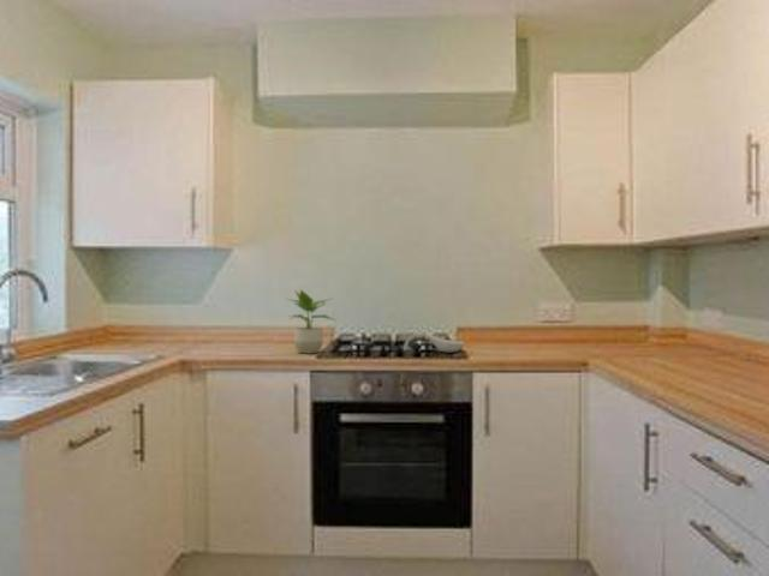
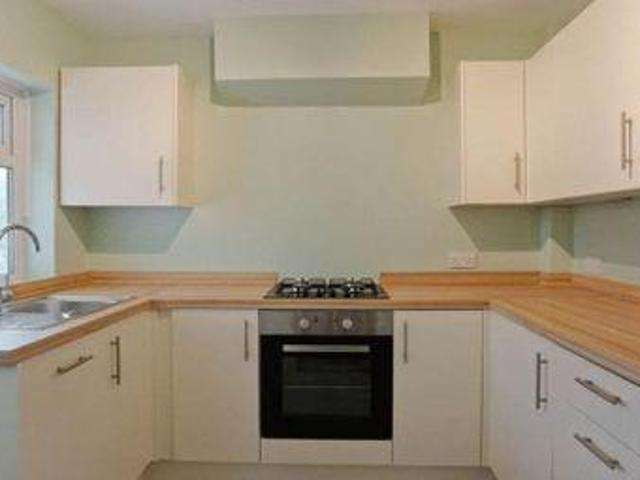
- spoon rest (434, 342)
- potted plant (309, 320)
